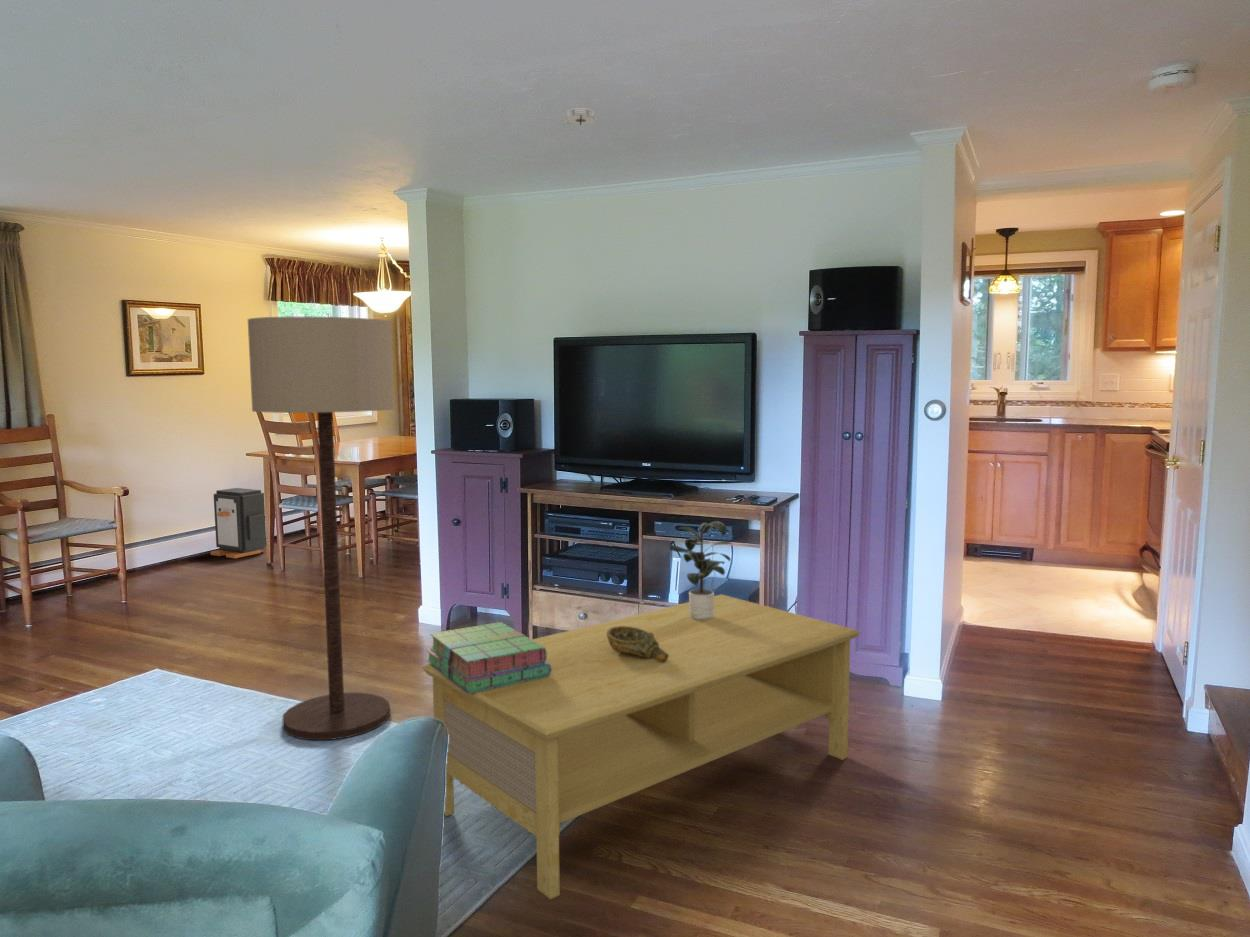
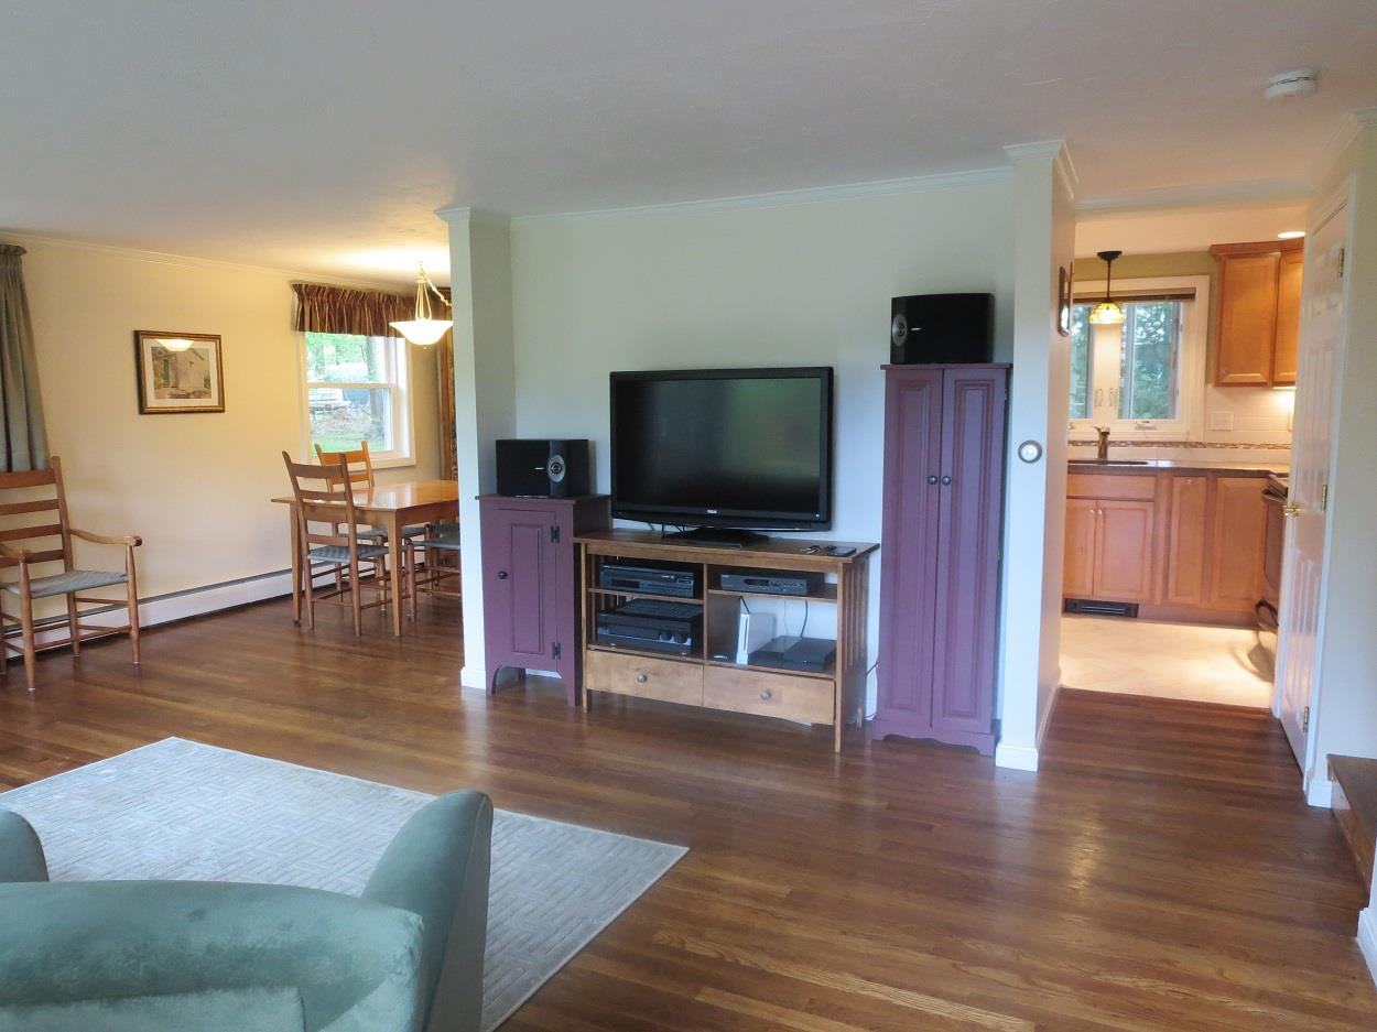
- coffee table (654, 714)
- stack of books (486, 653)
- smoke detector (579, 116)
- potted plant (699, 566)
- trash can (237, 522)
- decorative bowl (639, 642)
- floor lamp (329, 524)
